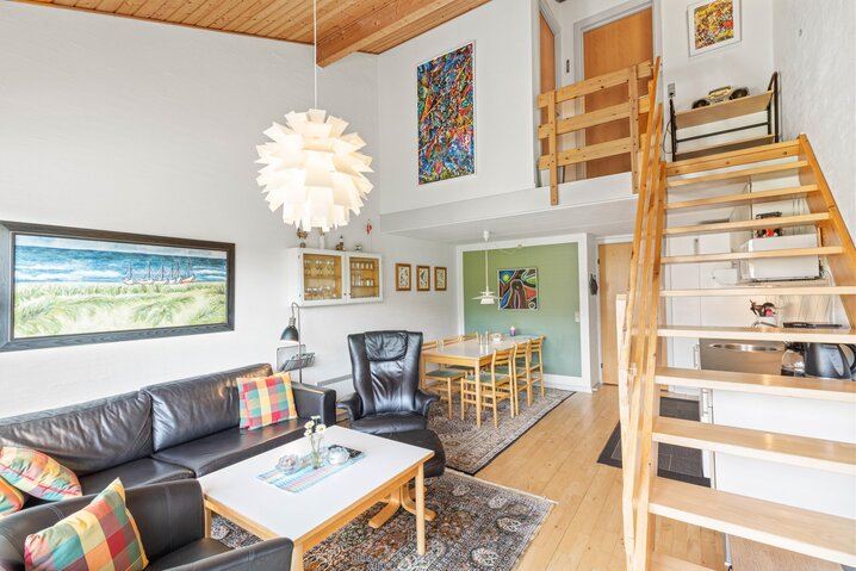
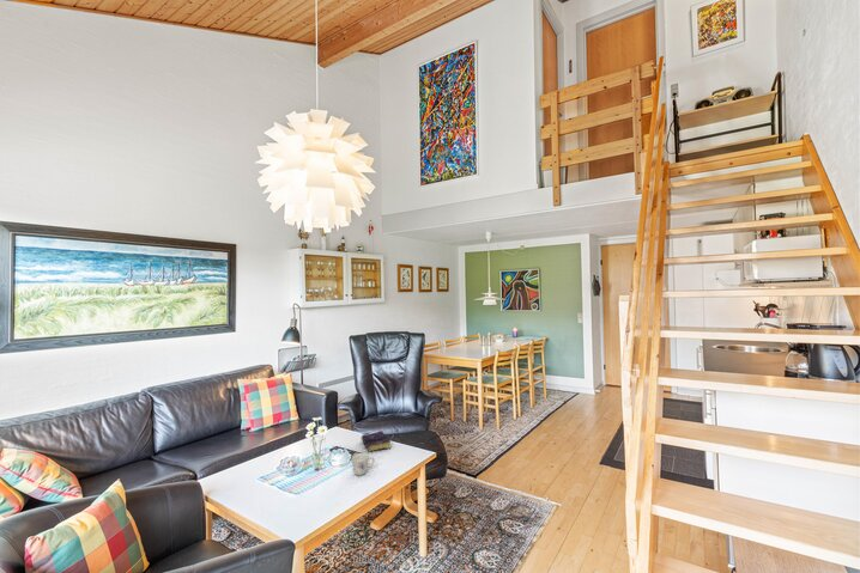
+ mug (363, 464)
+ book (375, 440)
